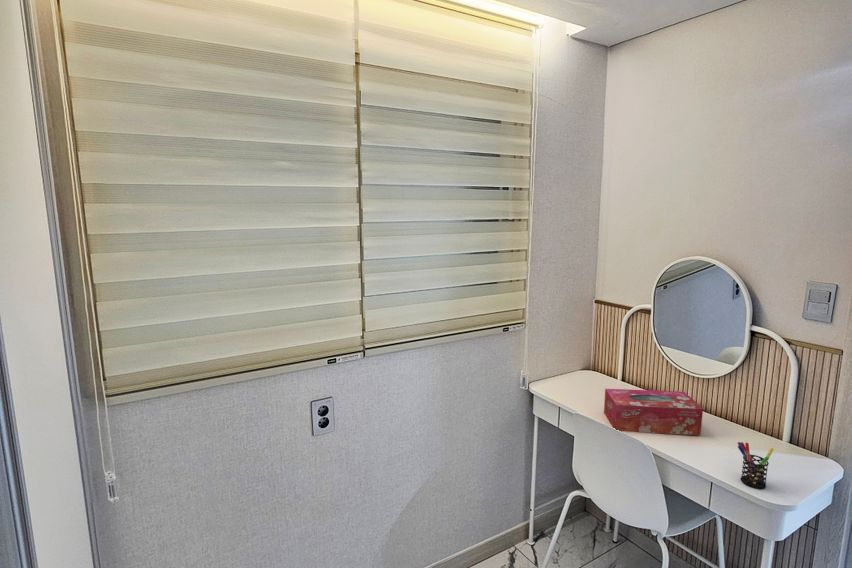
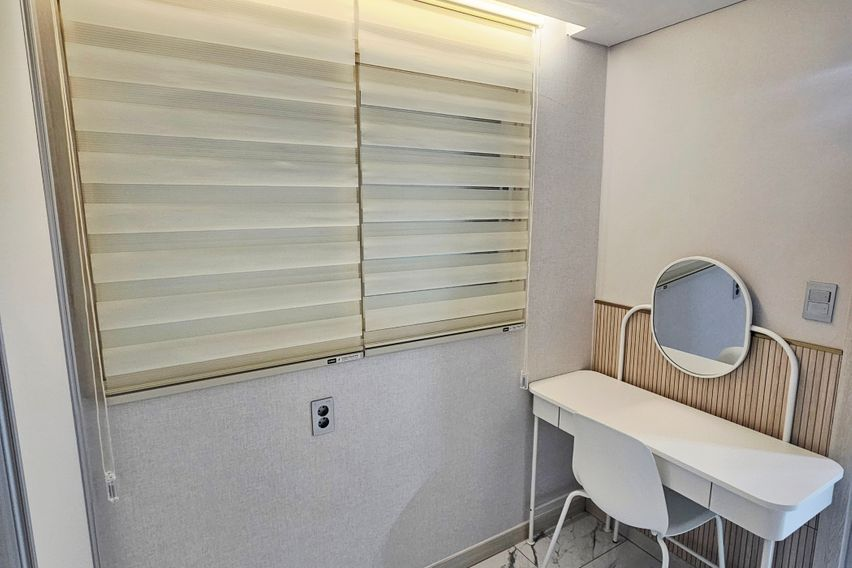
- tissue box (650, 410)
- pen holder (755, 464)
